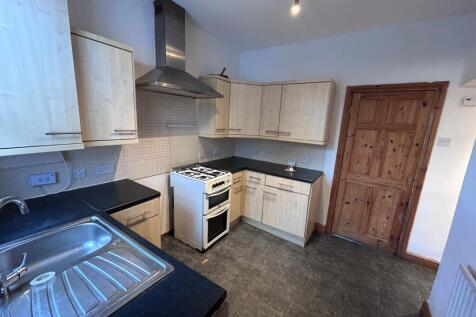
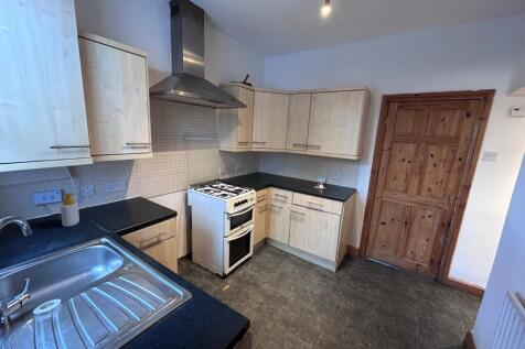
+ soap bottle (69, 208)
